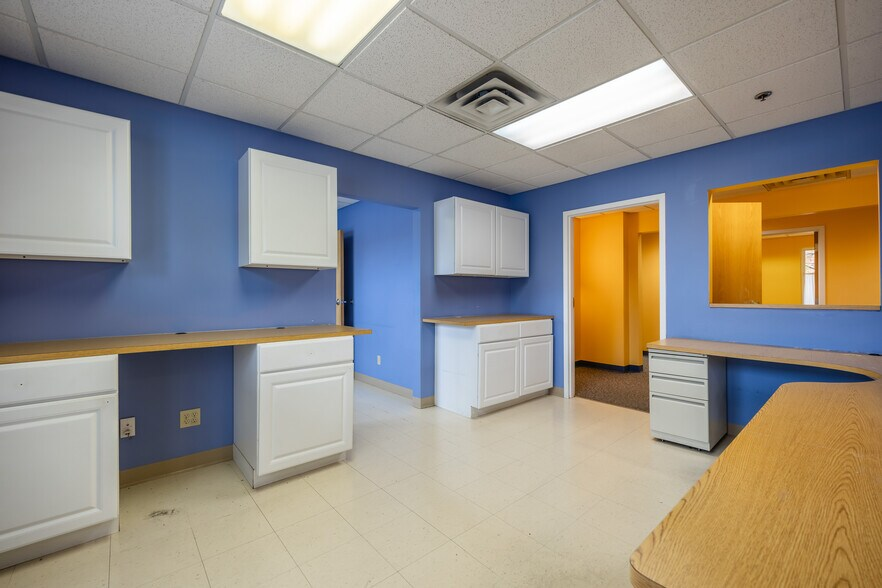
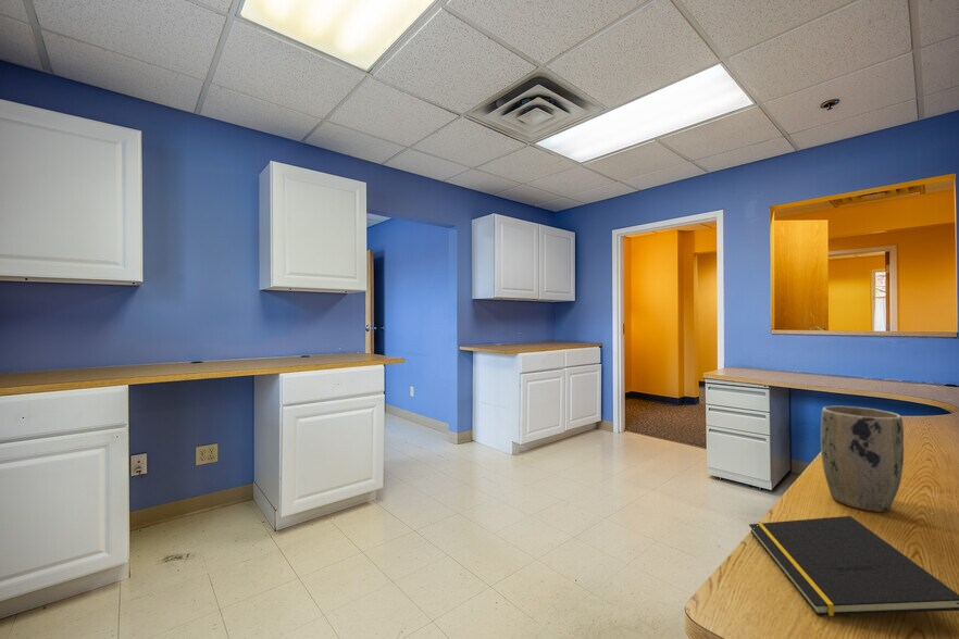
+ plant pot (860, 456)
+ notepad (836, 559)
